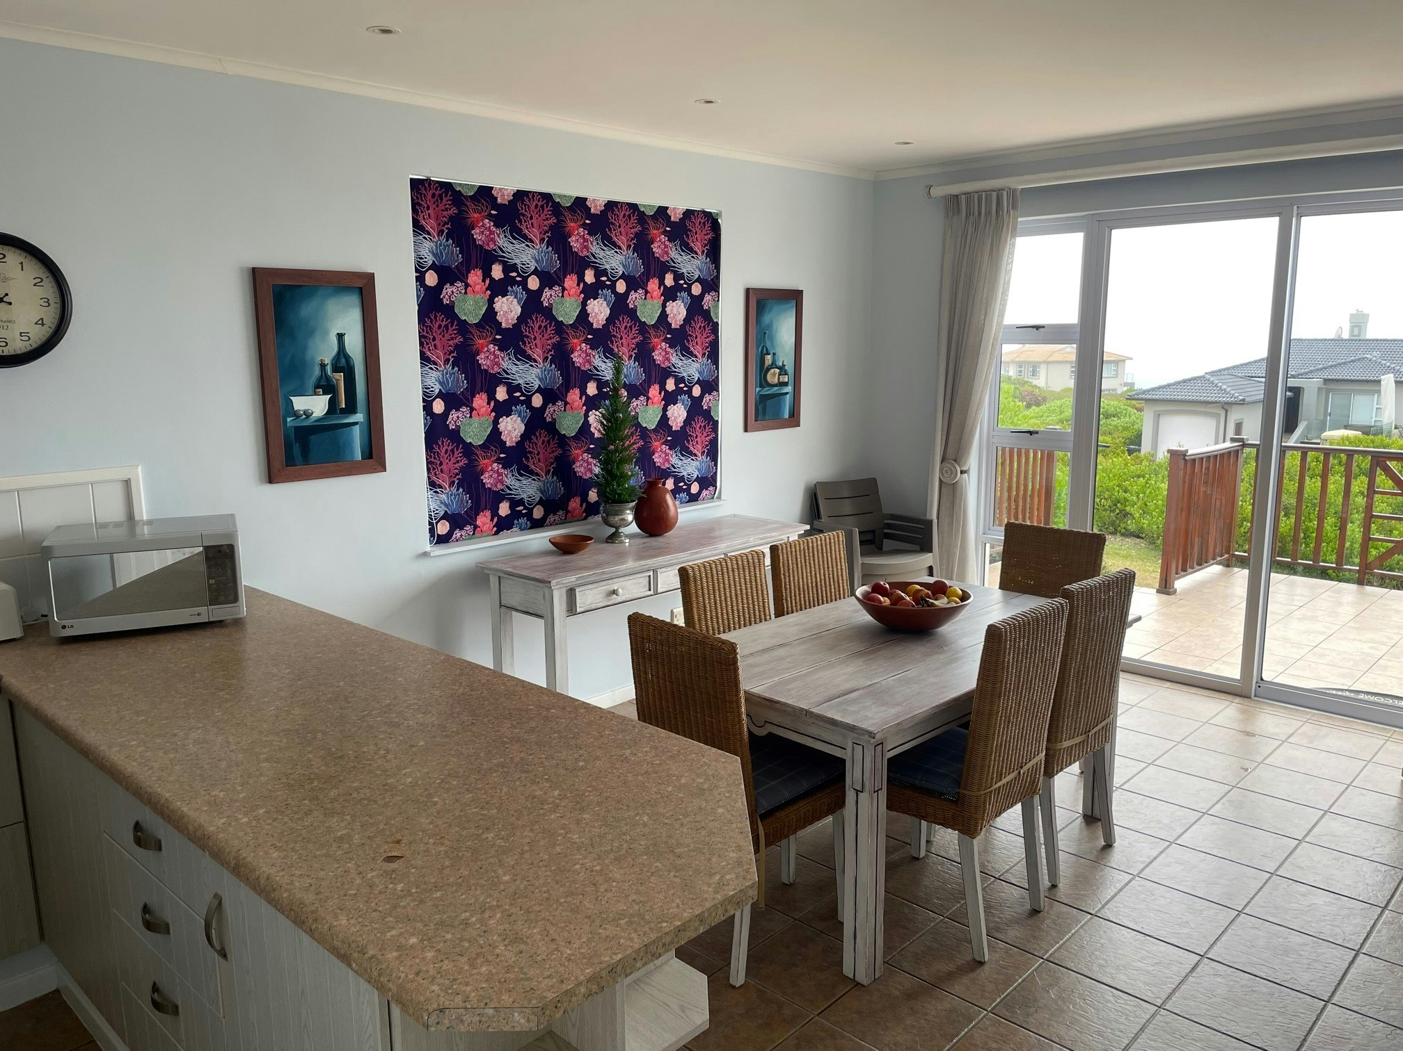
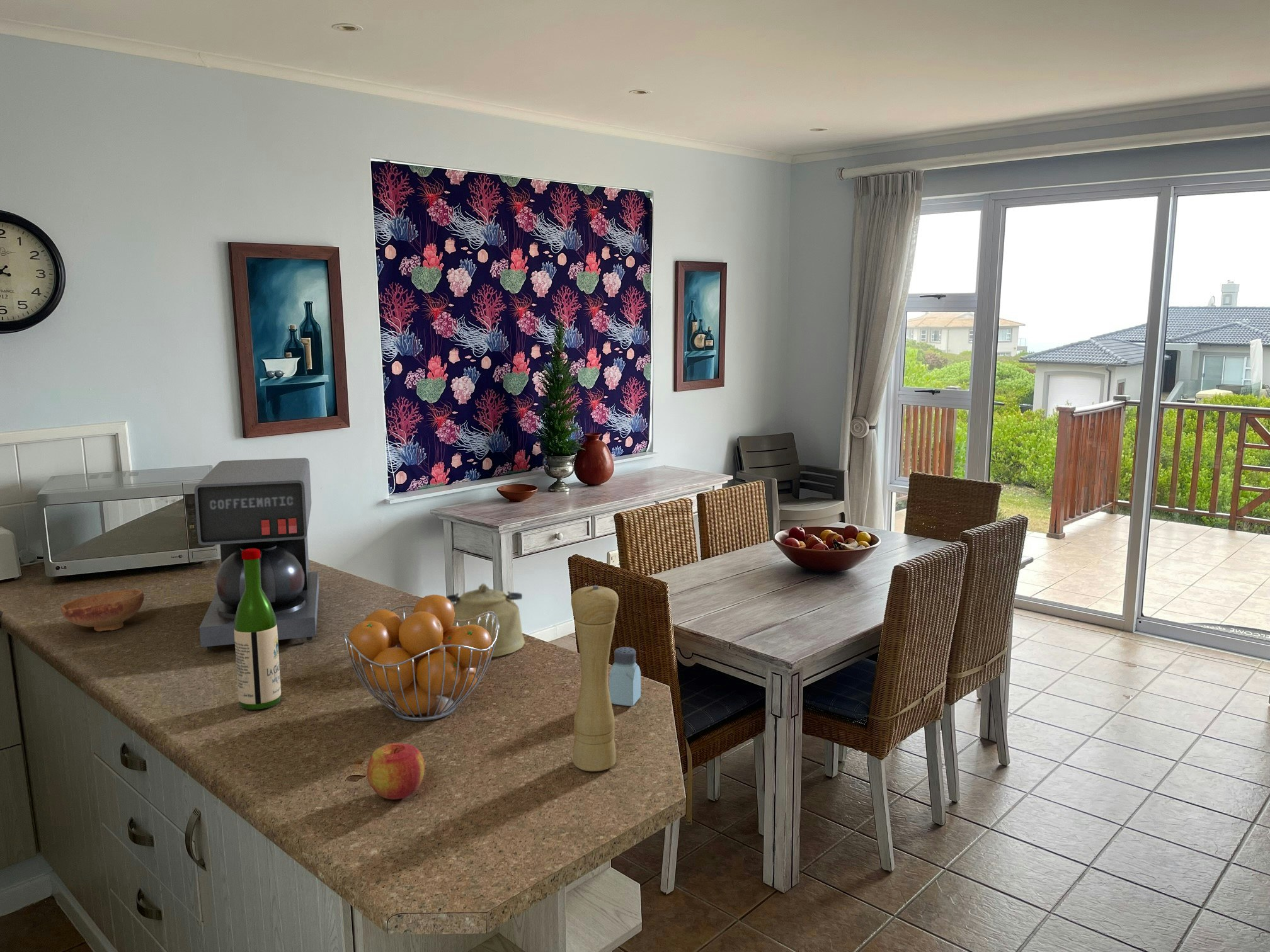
+ fruit basket (423, 655)
+ apple (396, 769)
+ pepper mill (595, 676)
+ coffee maker (262, 545)
+ bowl (104, 611)
+ saltshaker (625, 676)
+ wine bottle (255, 627)
+ kettle (475, 614)
